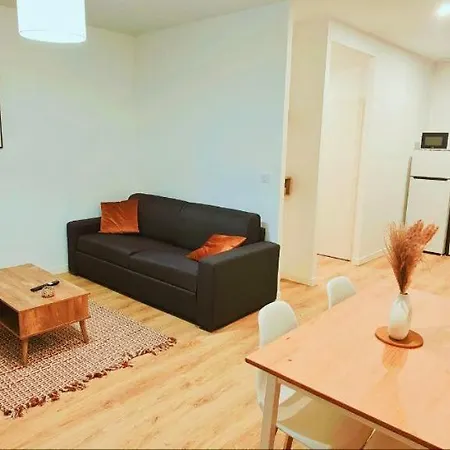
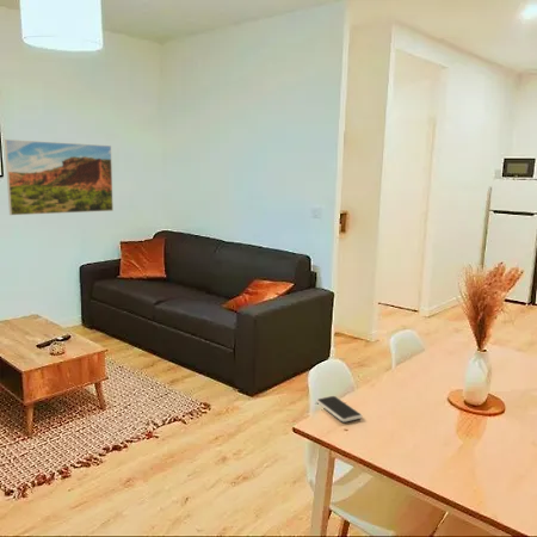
+ smartphone (338, 408)
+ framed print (63, 178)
